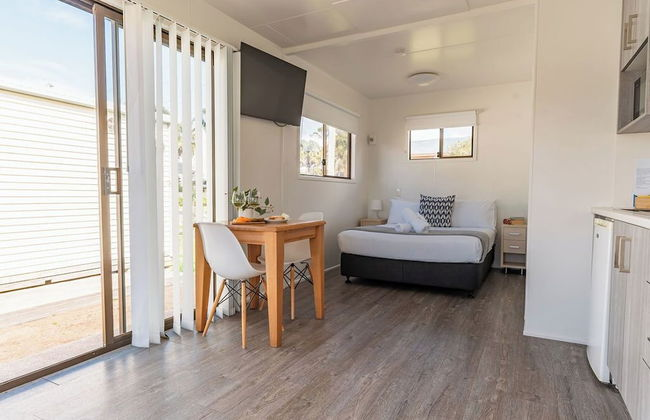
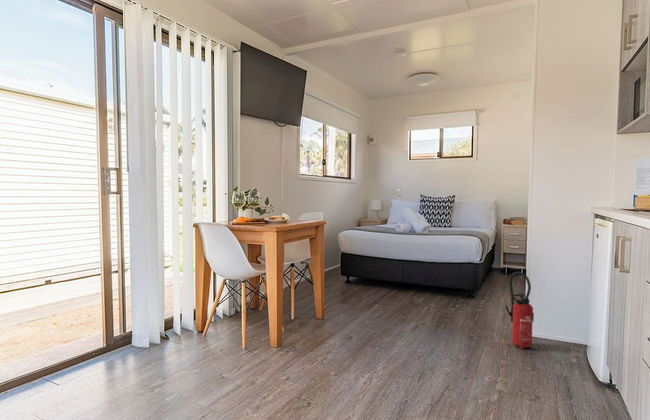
+ fire extinguisher (520, 308)
